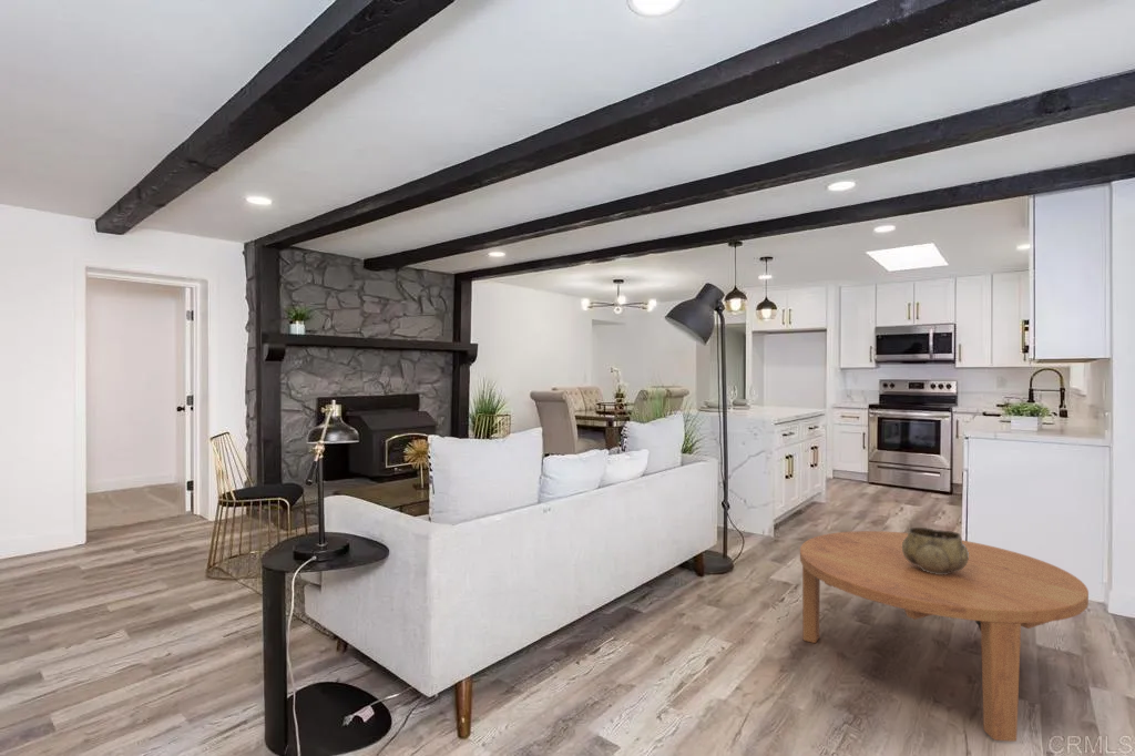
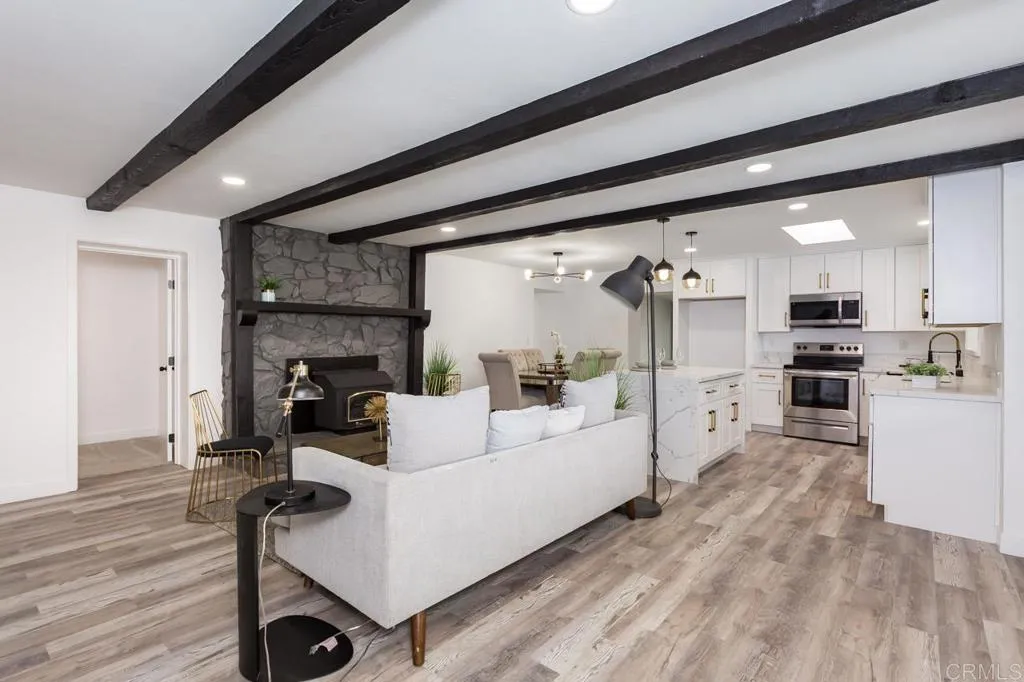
- decorative bowl (934, 551)
- coffee table (928, 615)
